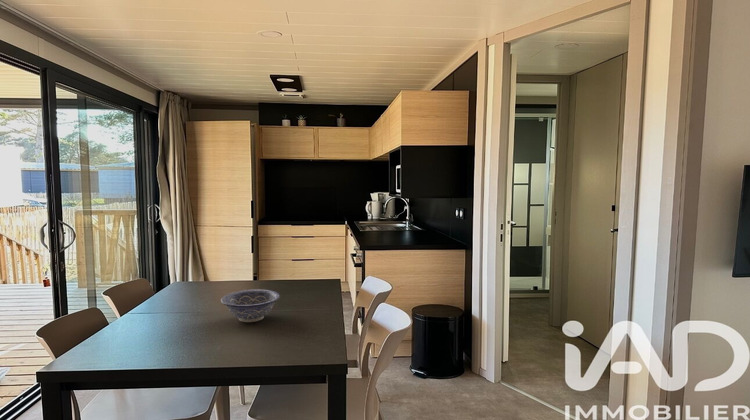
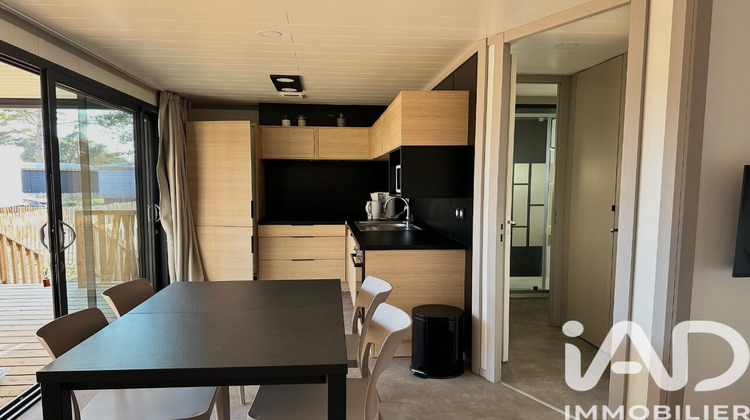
- decorative bowl (251, 307)
